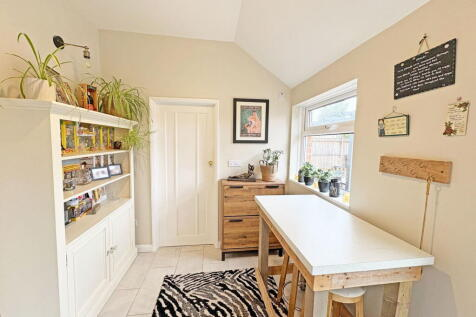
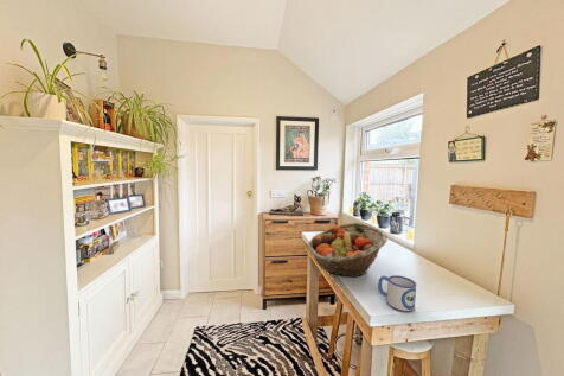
+ fruit basket (345, 246)
+ mug (396, 291)
